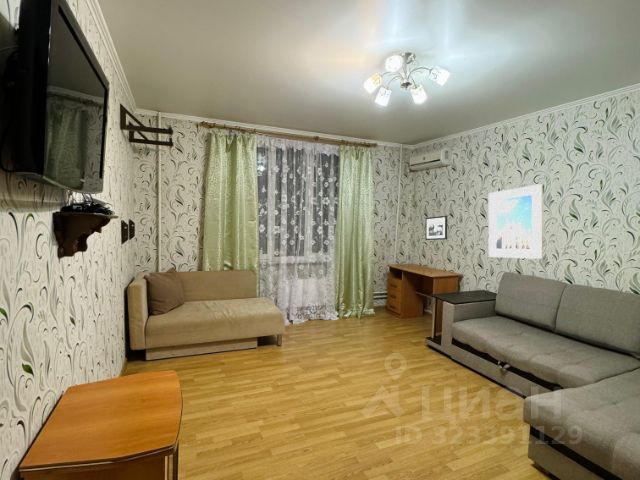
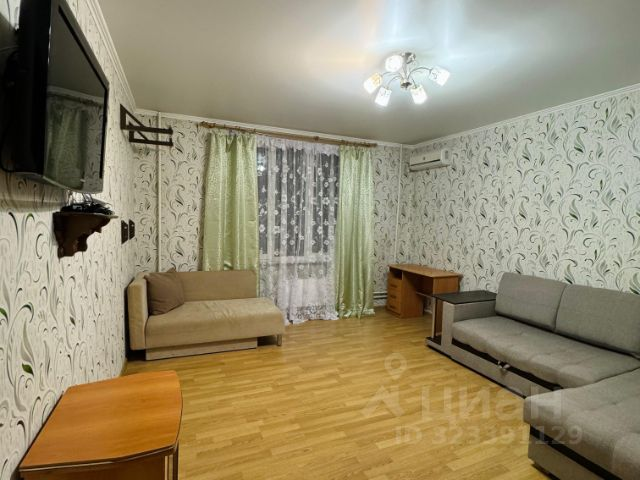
- picture frame (435, 228)
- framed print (513, 223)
